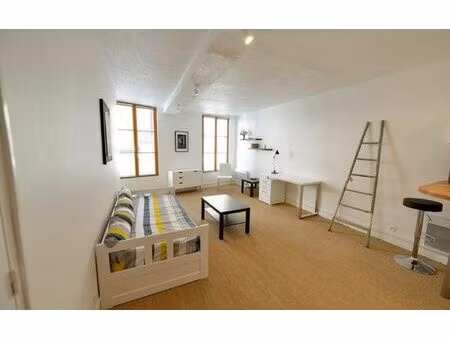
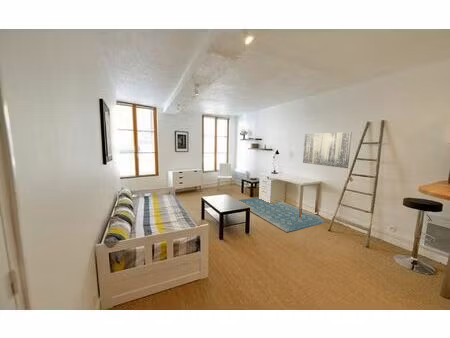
+ wall art (324, 149)
+ rug (275, 209)
